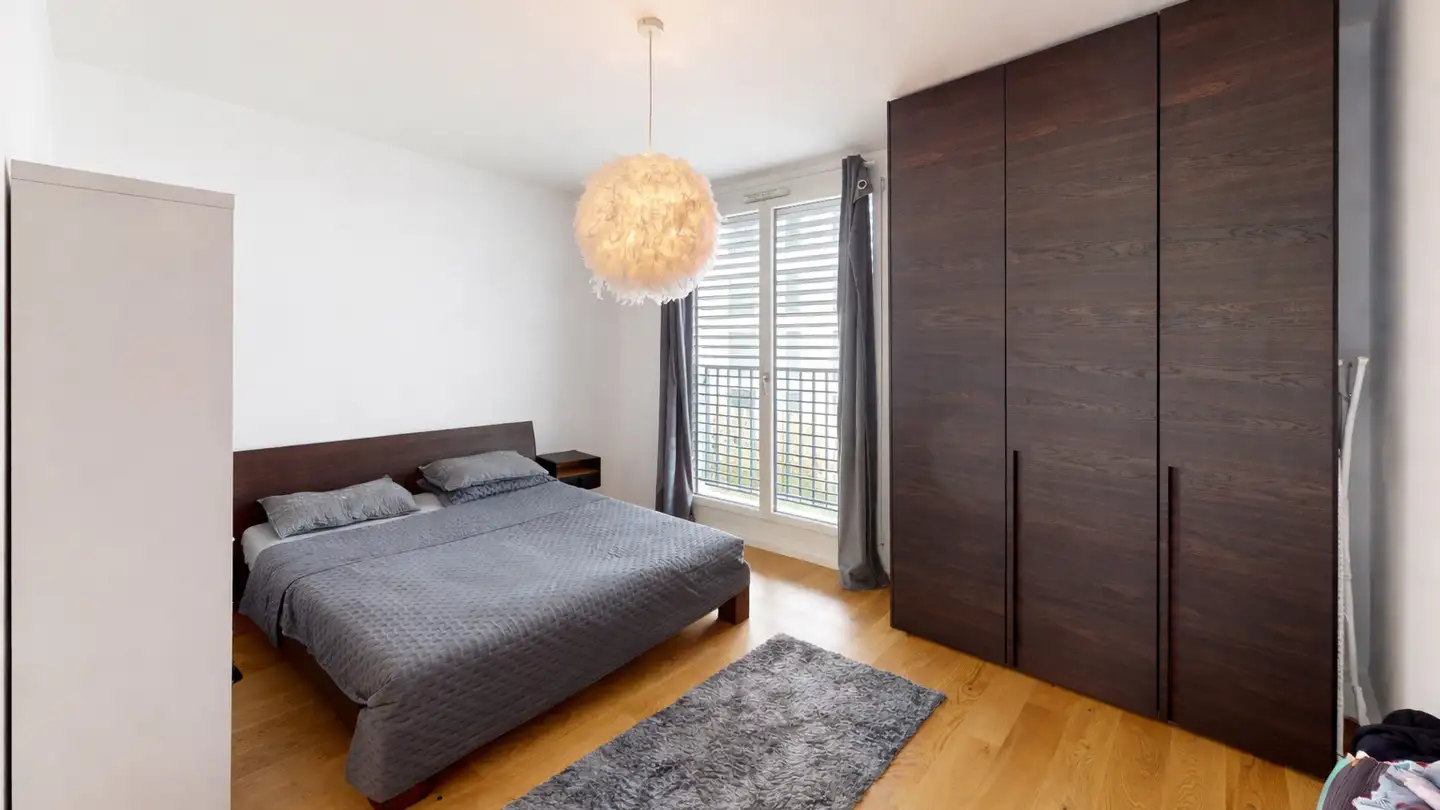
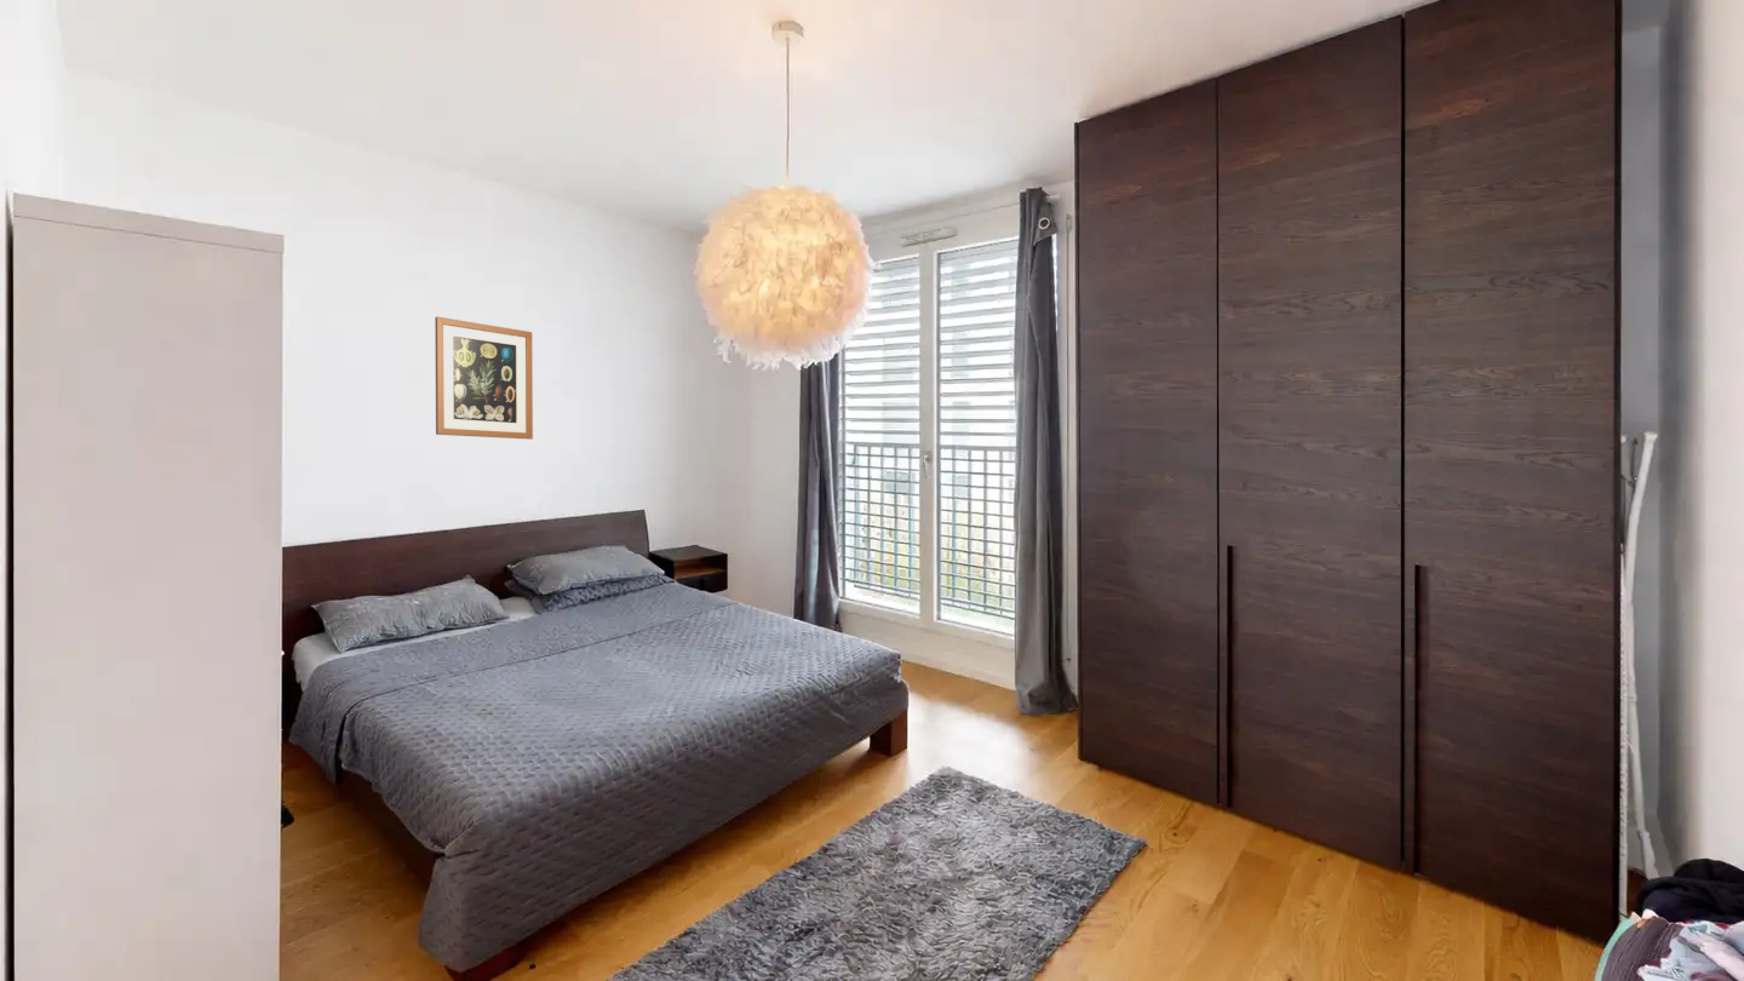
+ wall art (486, 380)
